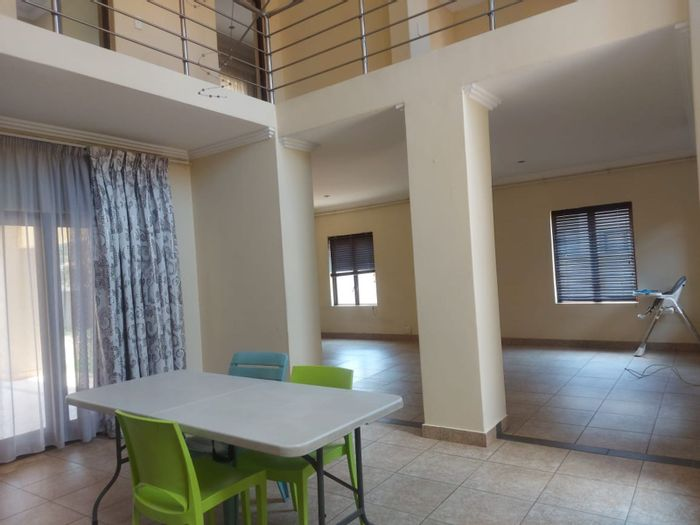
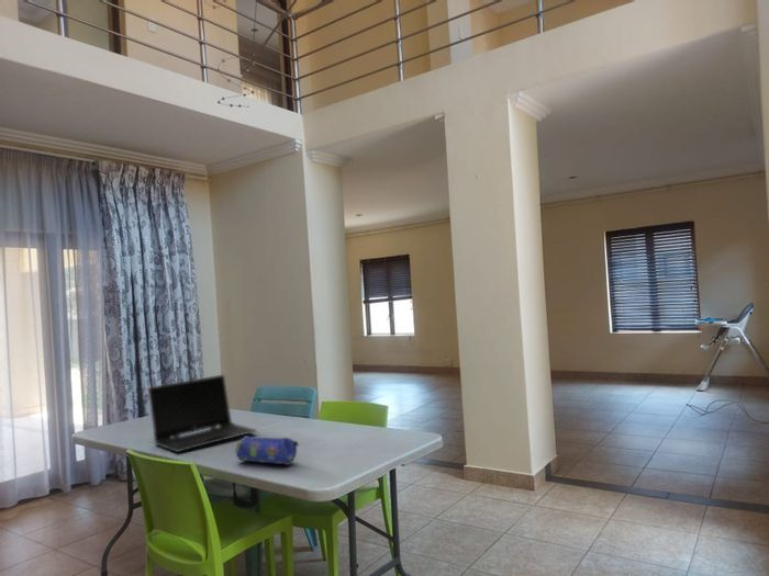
+ pencil case (266, 449)
+ laptop computer (202, 410)
